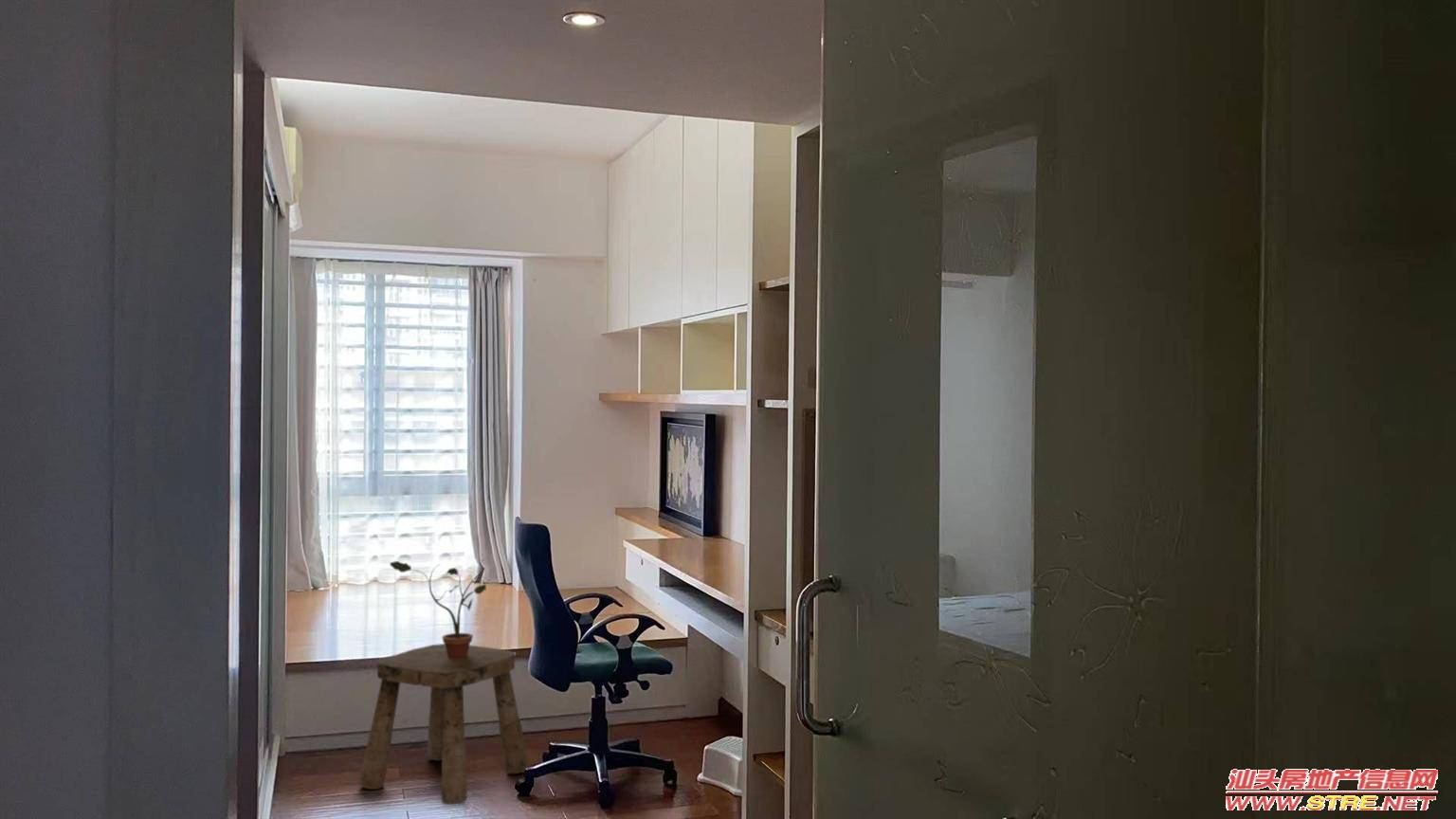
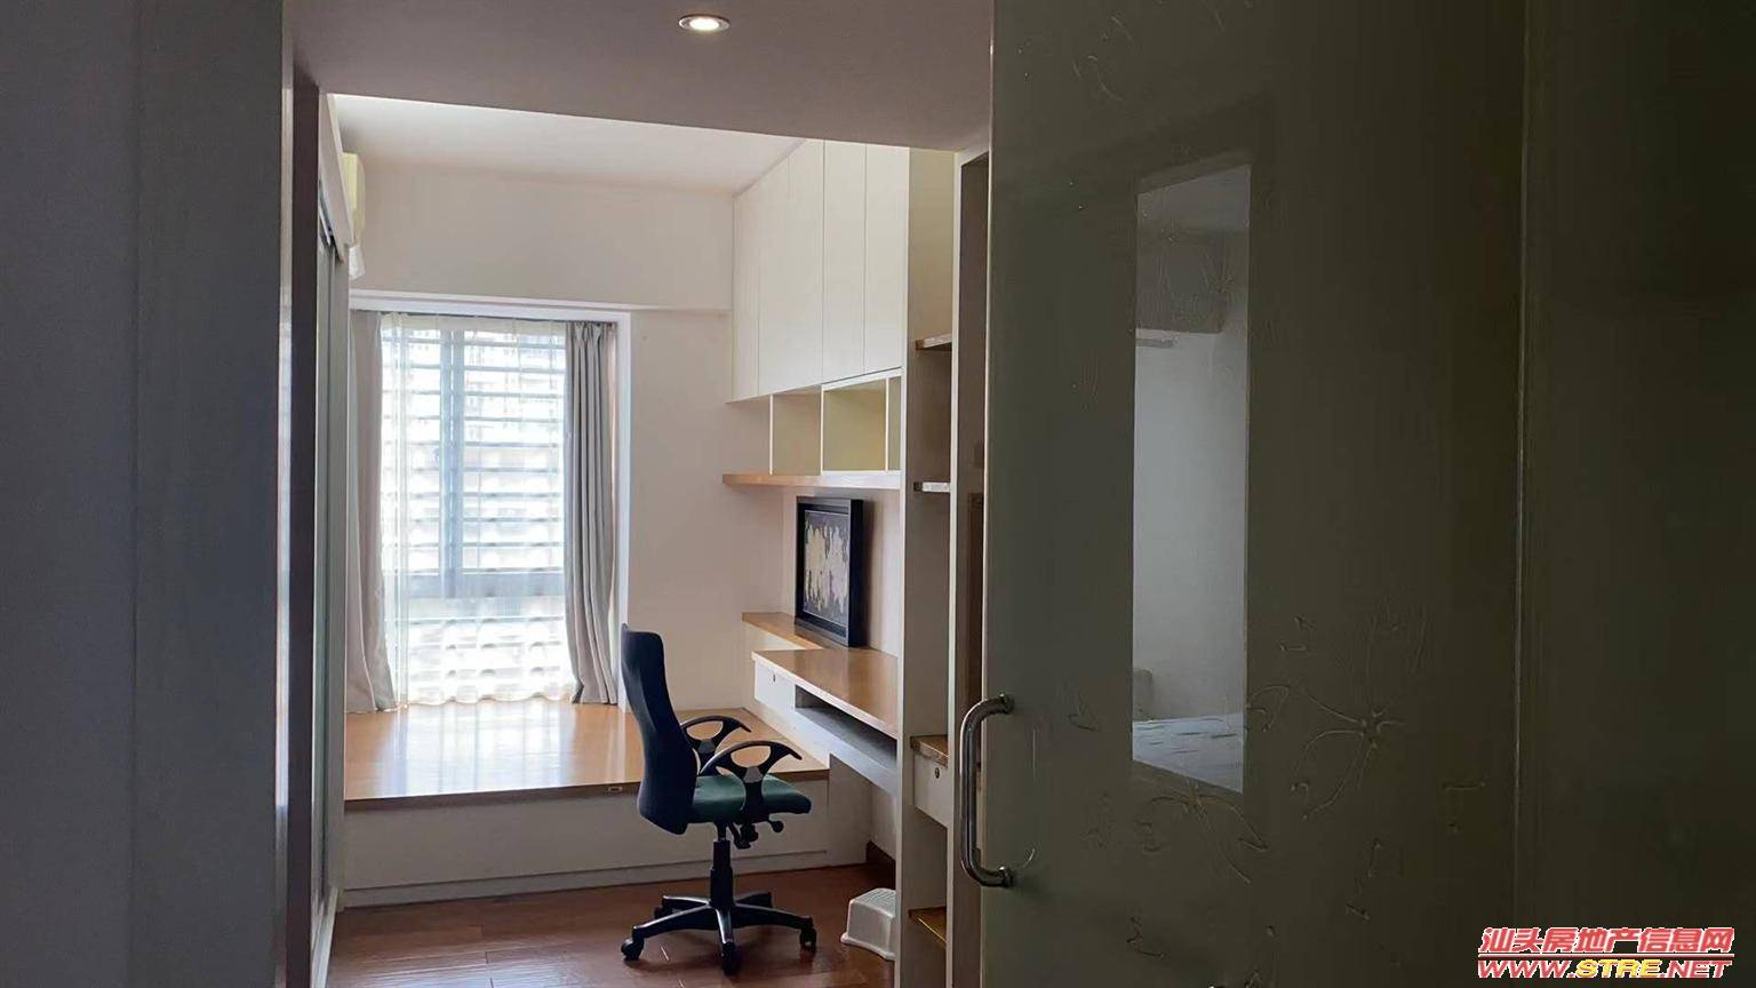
- stool (446, 718)
- potted plant (447, 608)
